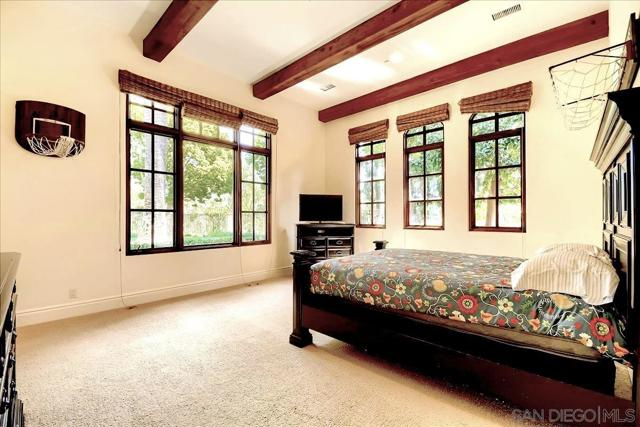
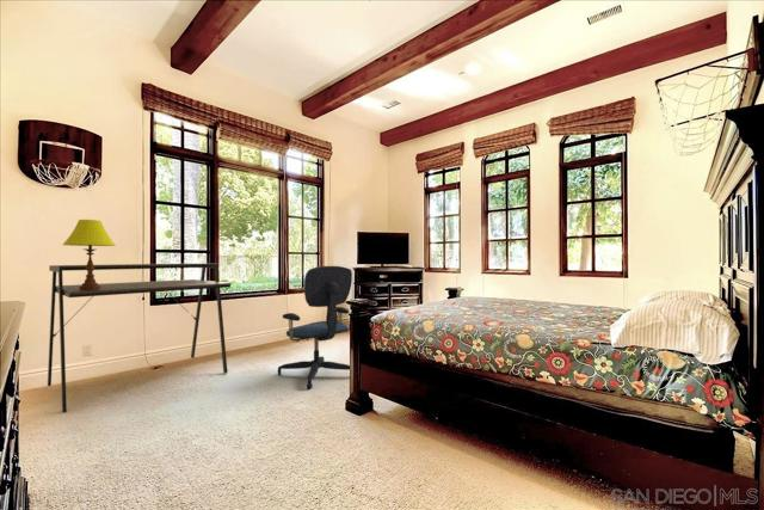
+ desk (136, 293)
+ office chair (318, 321)
+ table lamp (90, 254)
